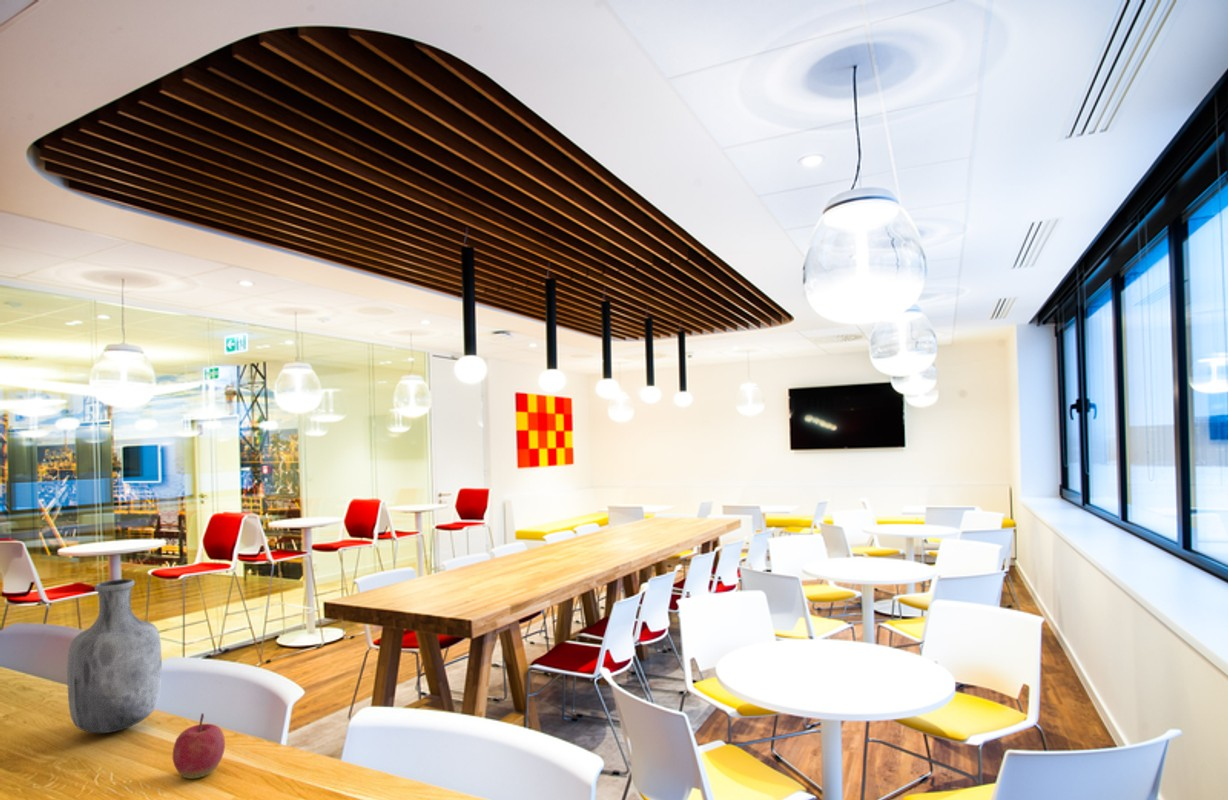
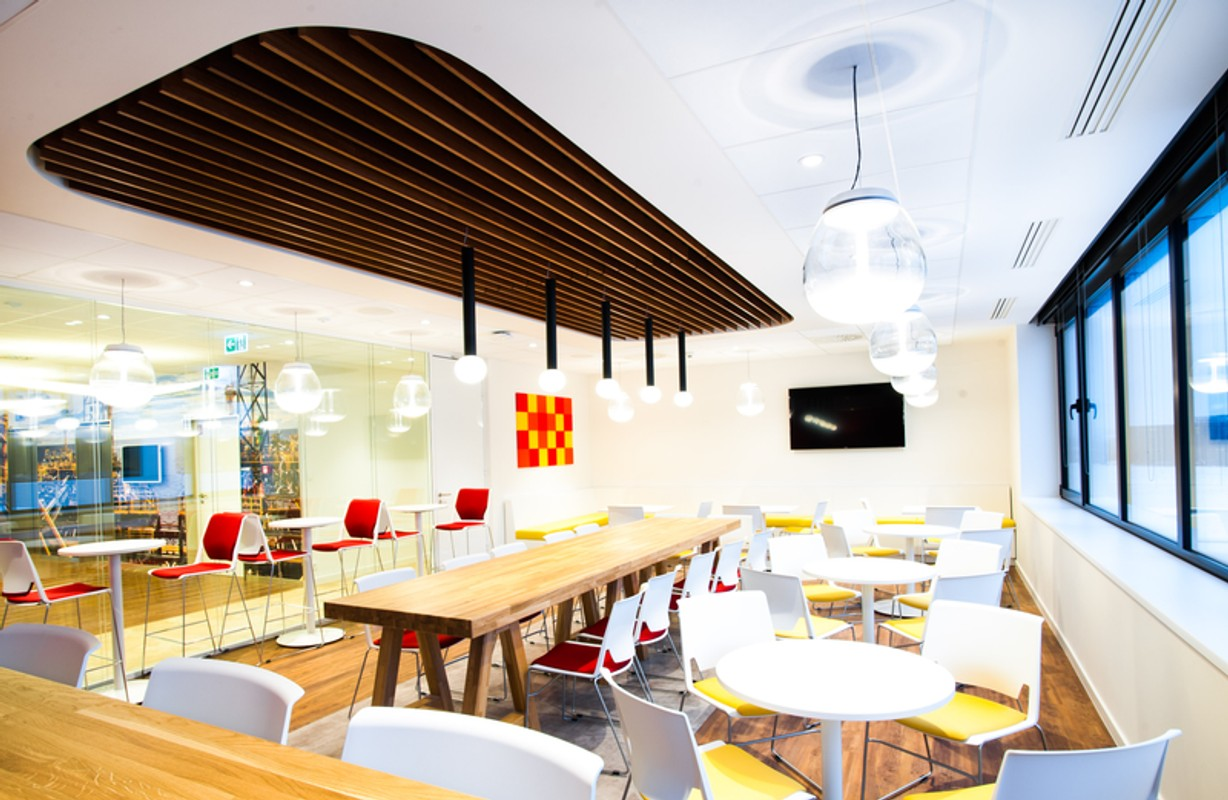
- apple (199, 744)
- vase (115, 654)
